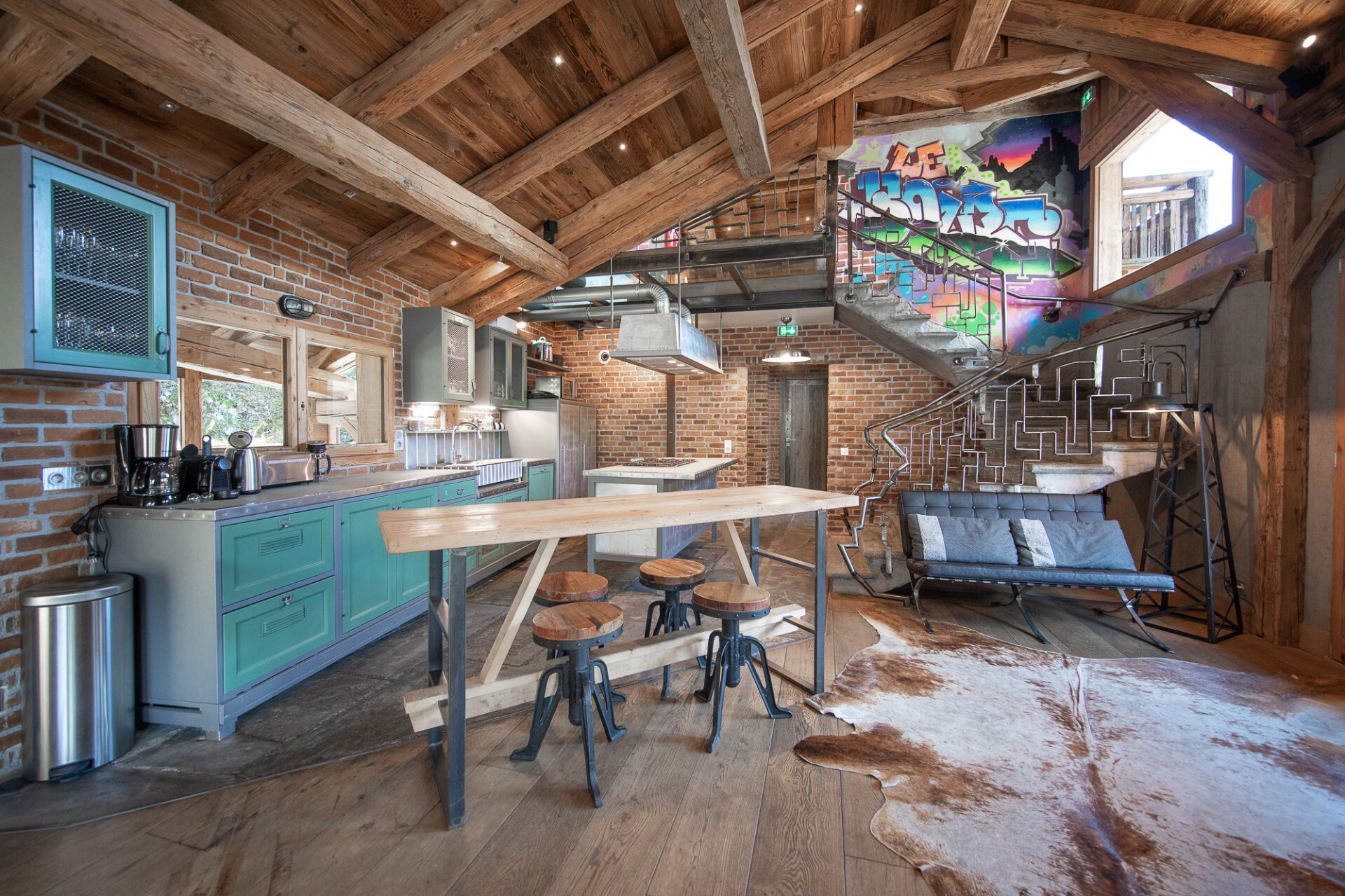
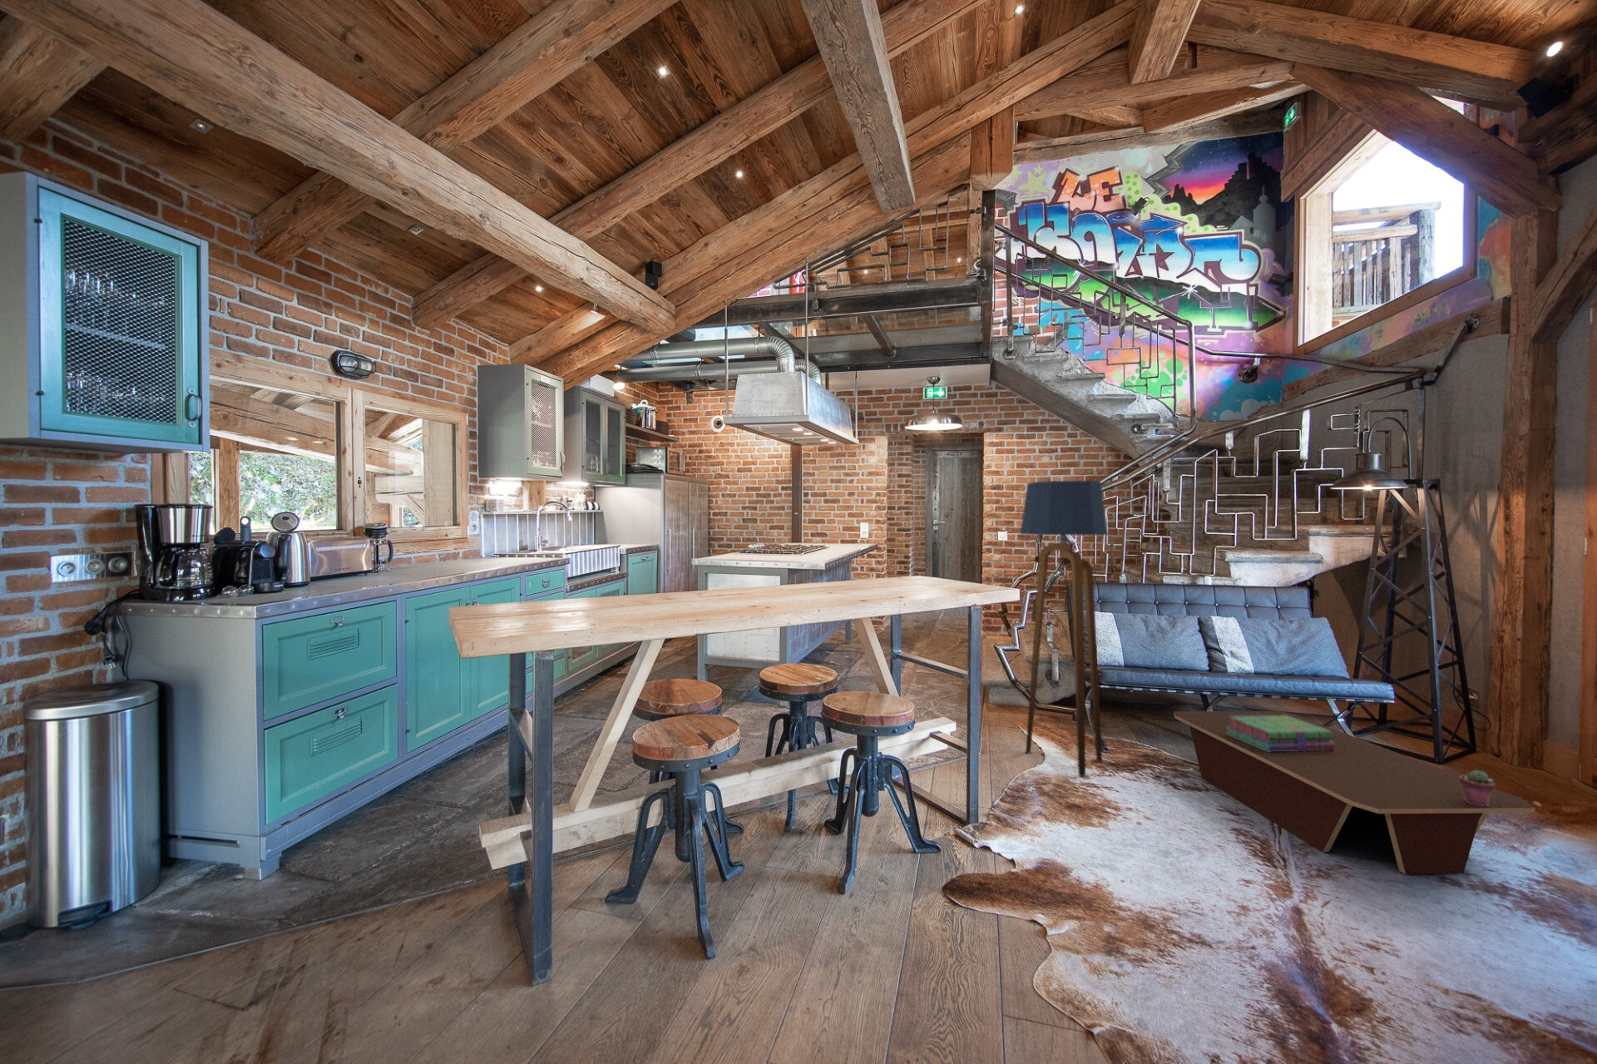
+ stack of books (1278, 732)
+ coffee table (1318, 779)
+ potted succulent (1476, 785)
+ floor lamp (1073, 621)
